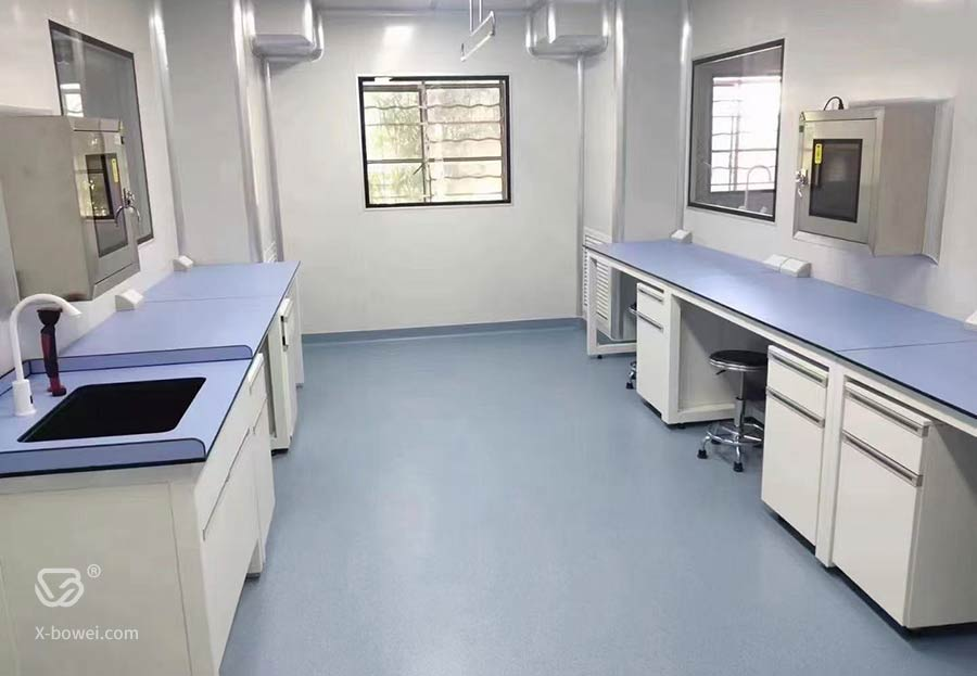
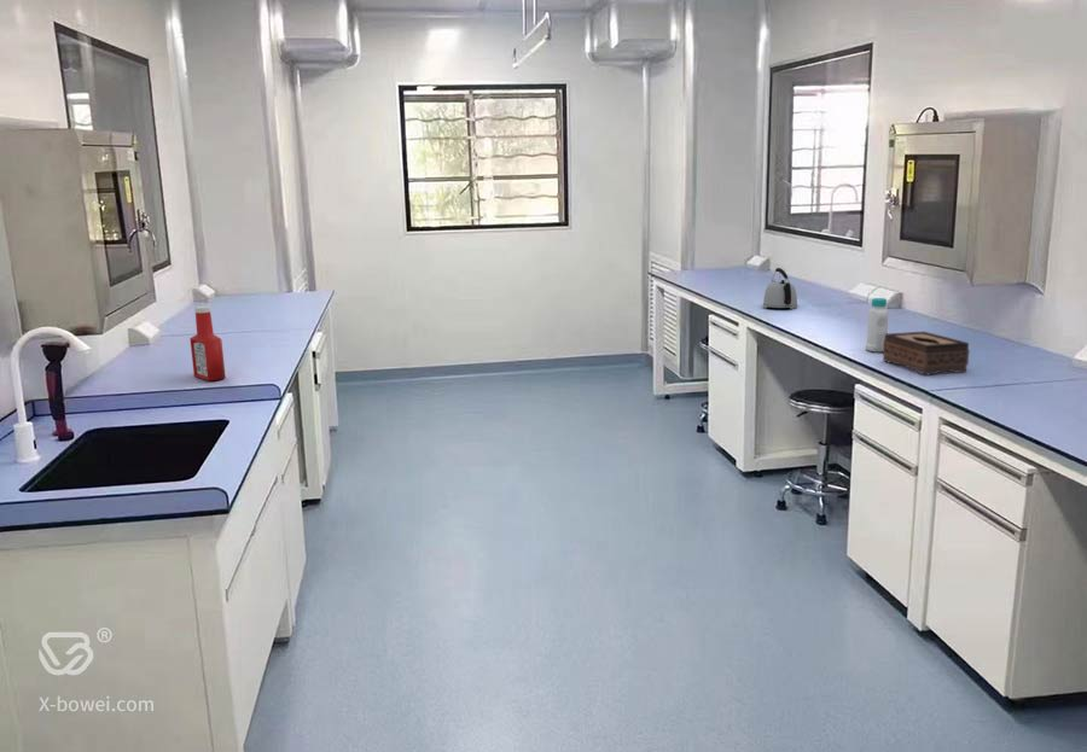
+ kettle (780, 287)
+ soap bottle (205, 342)
+ tissue box (924, 351)
+ bottle (877, 323)
